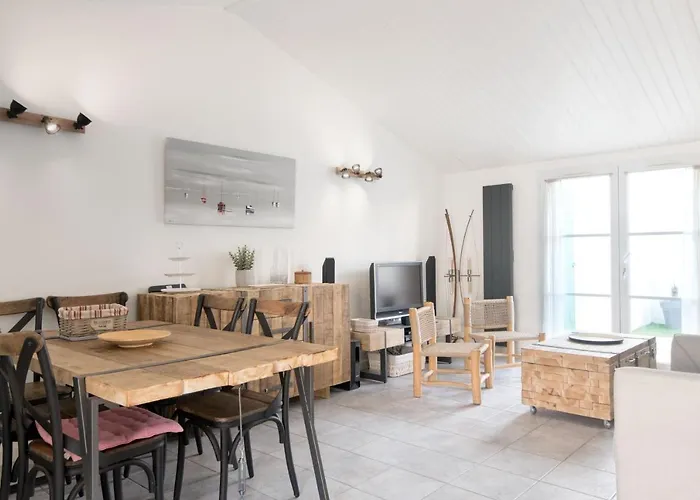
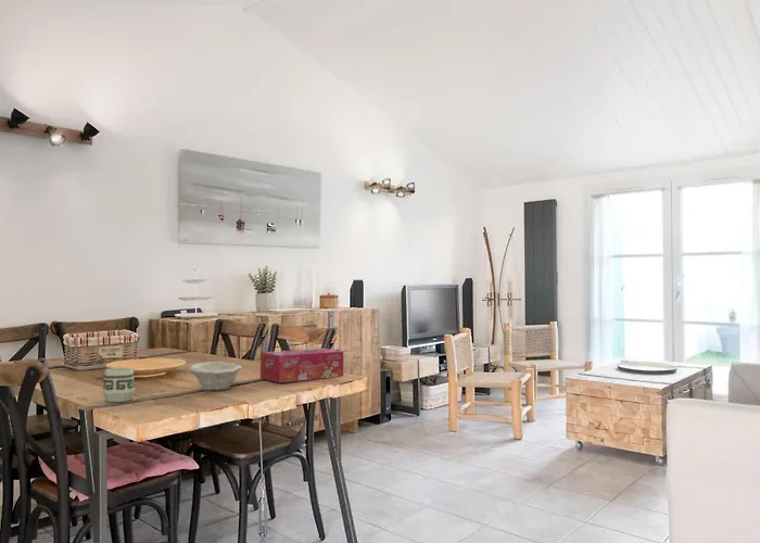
+ bowl (215, 376)
+ tissue box (302, 364)
+ cup (118, 384)
